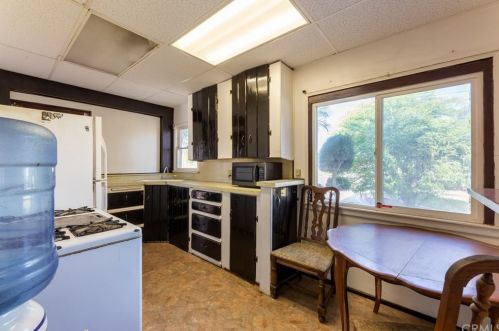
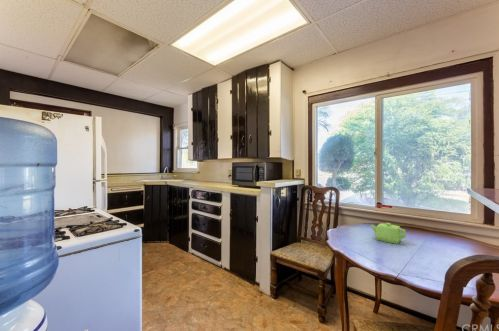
+ teapot (387, 231)
